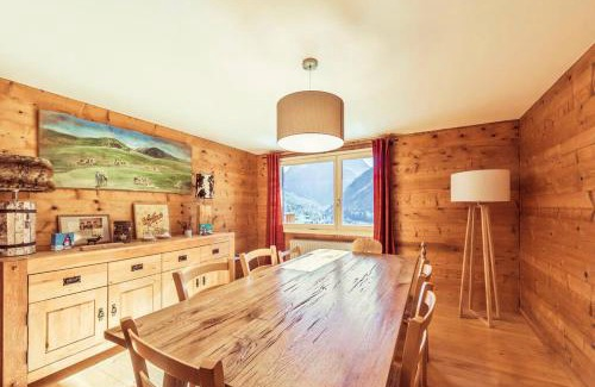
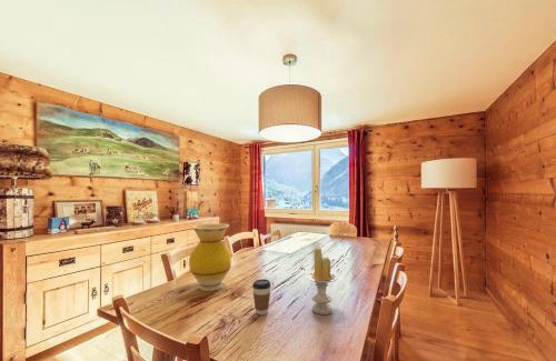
+ vase (210, 255)
+ candle (321, 278)
+ coffee cup (261, 297)
